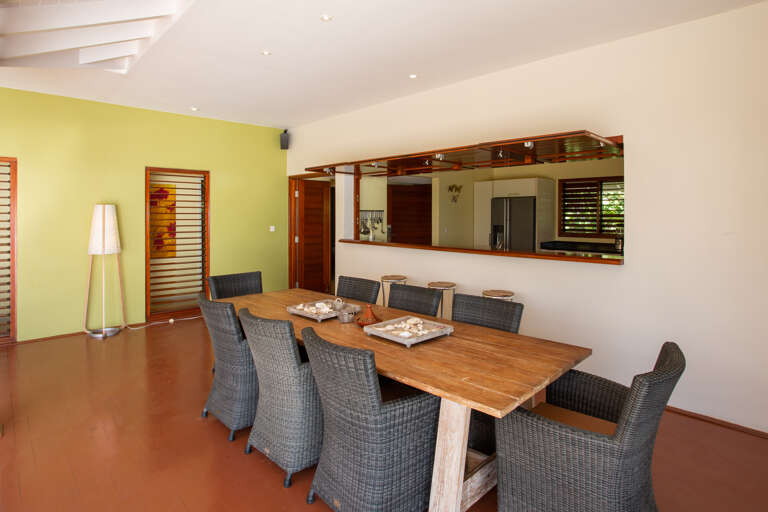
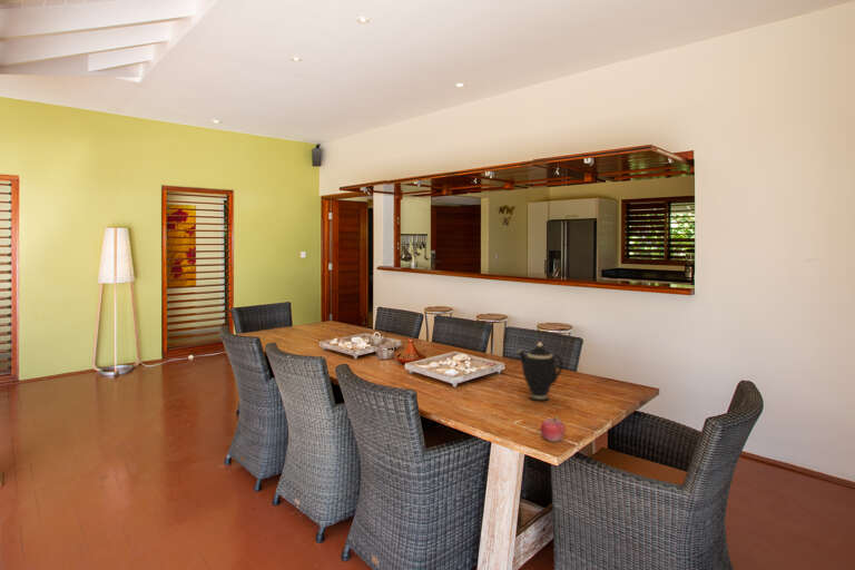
+ fruit (552, 426)
+ teapot (538, 370)
